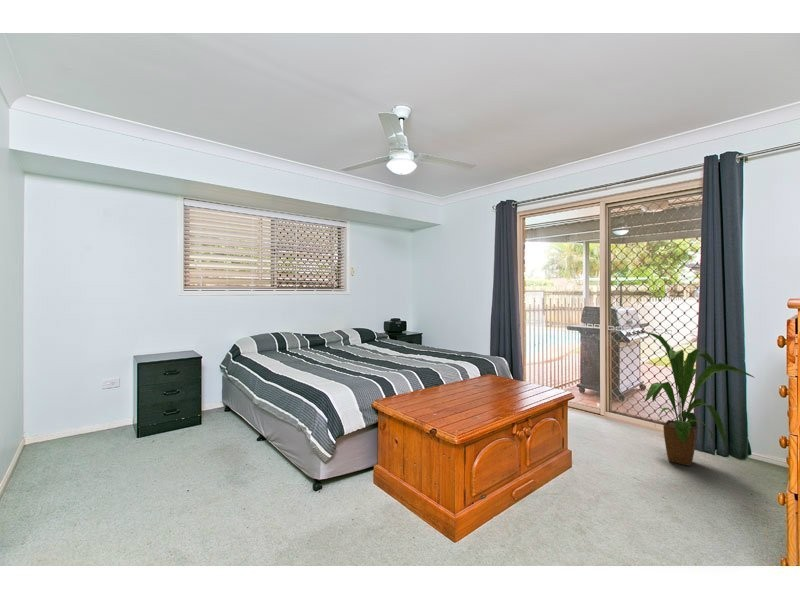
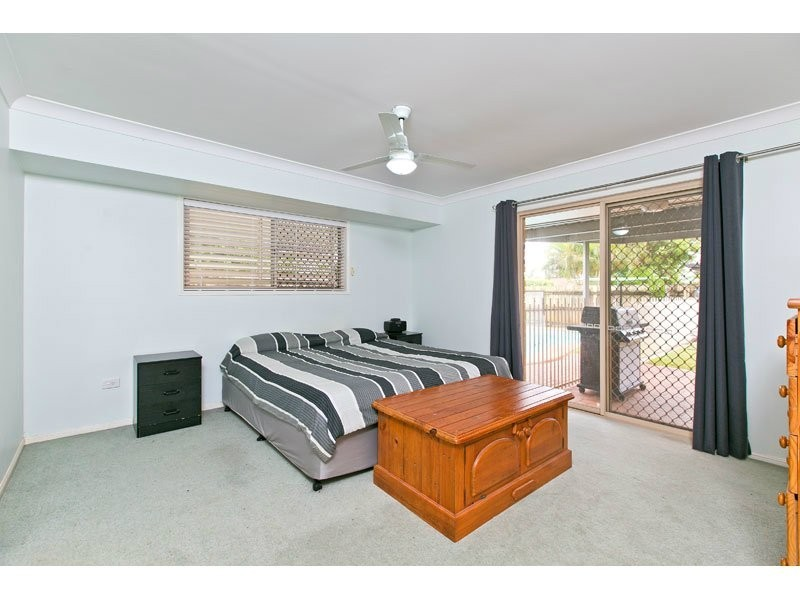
- house plant (695, 399)
